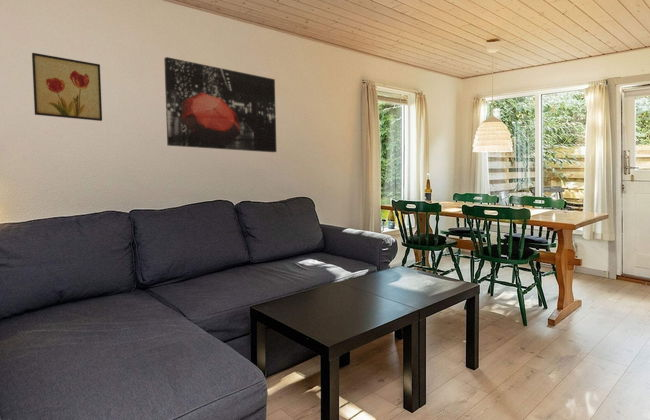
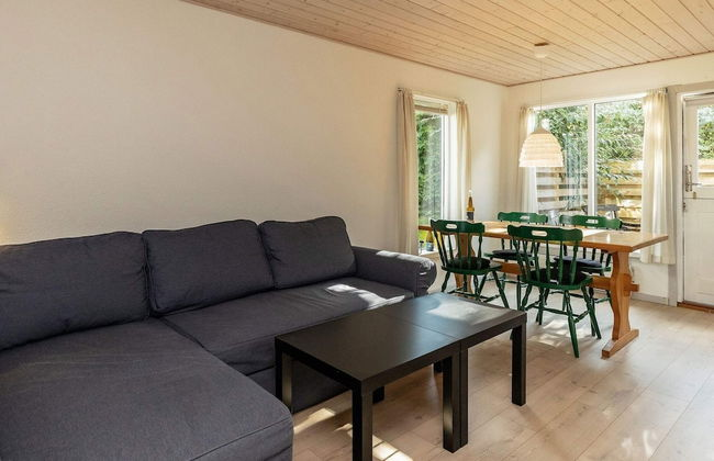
- wall art (225, 109)
- wall art (68, 88)
